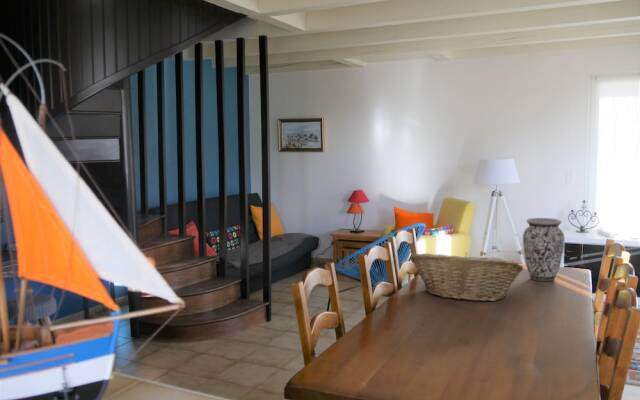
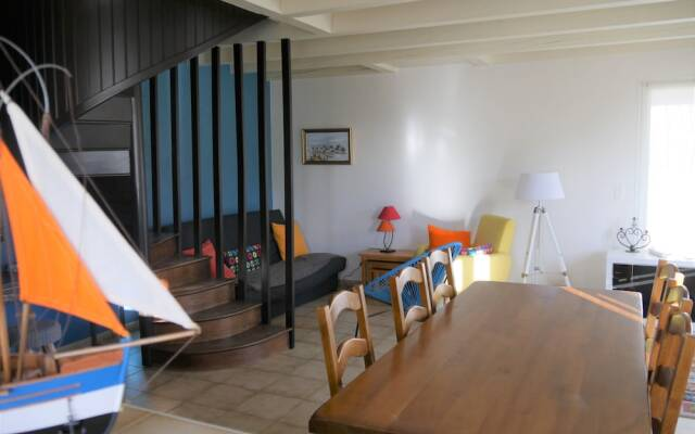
- vase (543, 249)
- fruit basket (464, 271)
